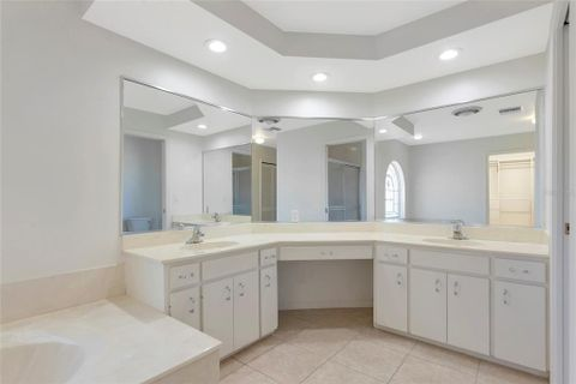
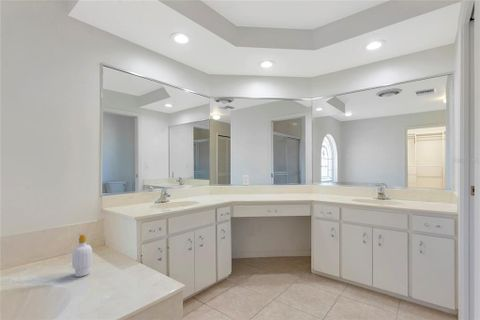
+ soap bottle (82, 254)
